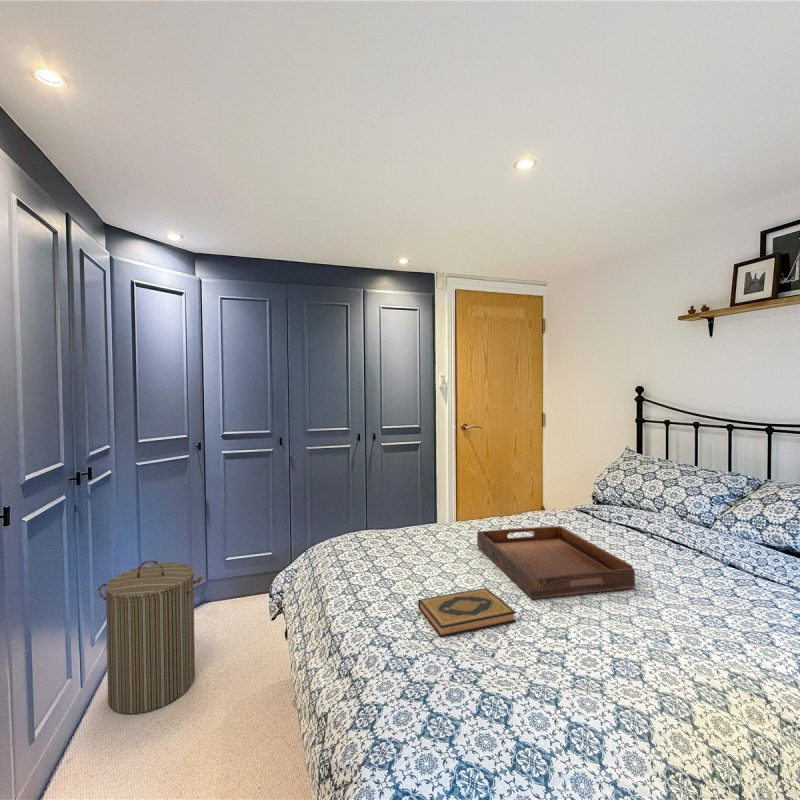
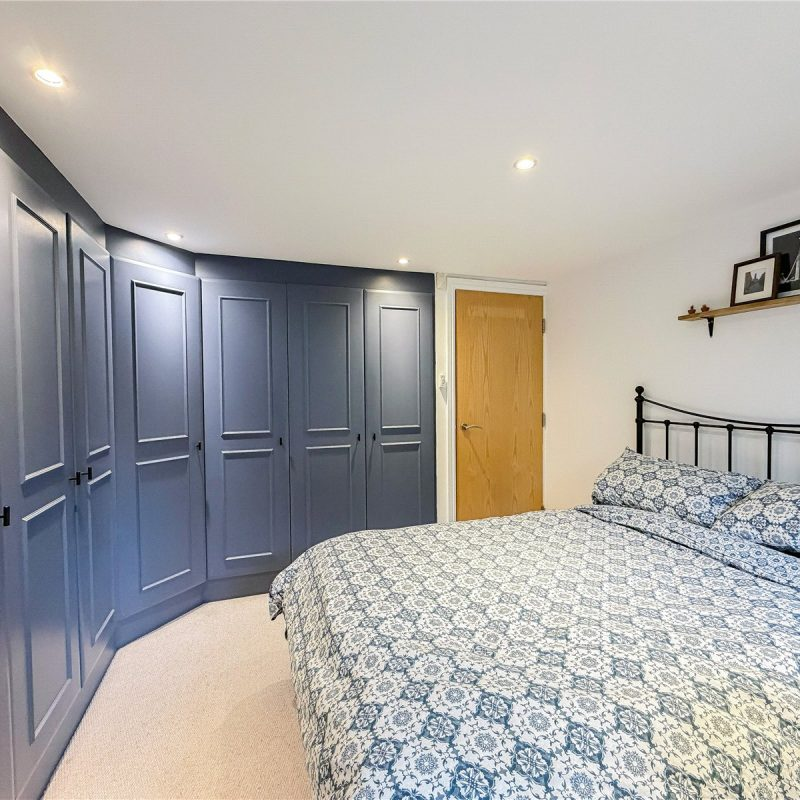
- serving tray (548, 556)
- hardback book (465, 610)
- laundry hamper (152, 623)
